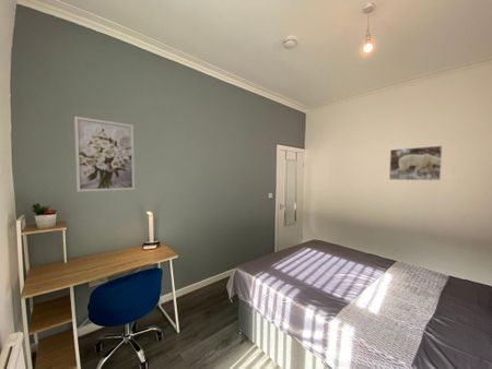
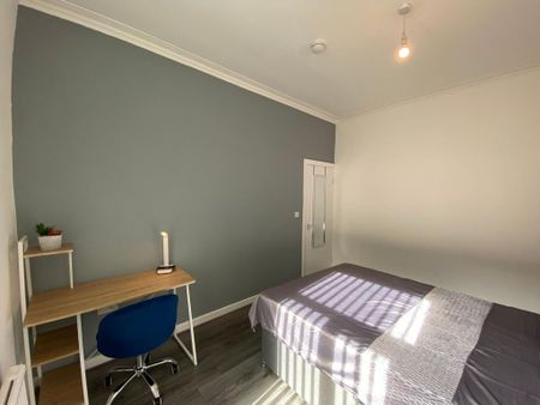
- wall art (106, 156)
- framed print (413, 164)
